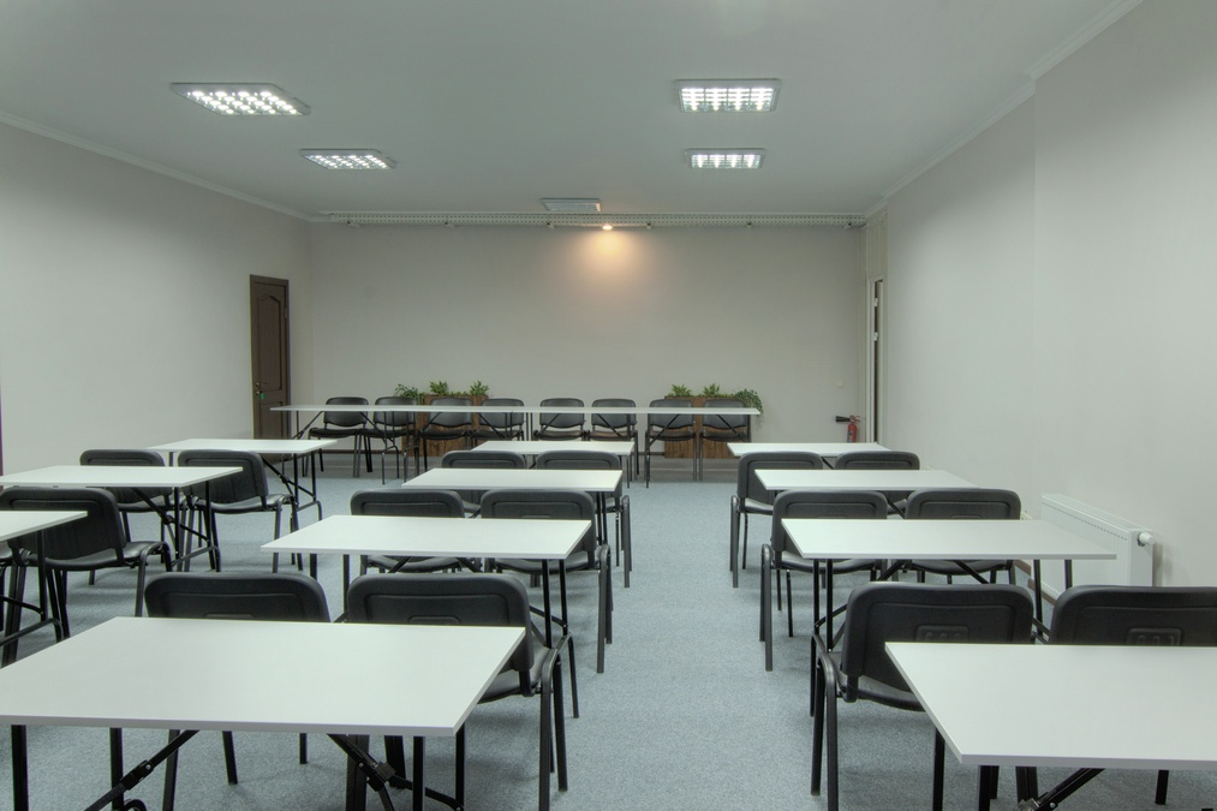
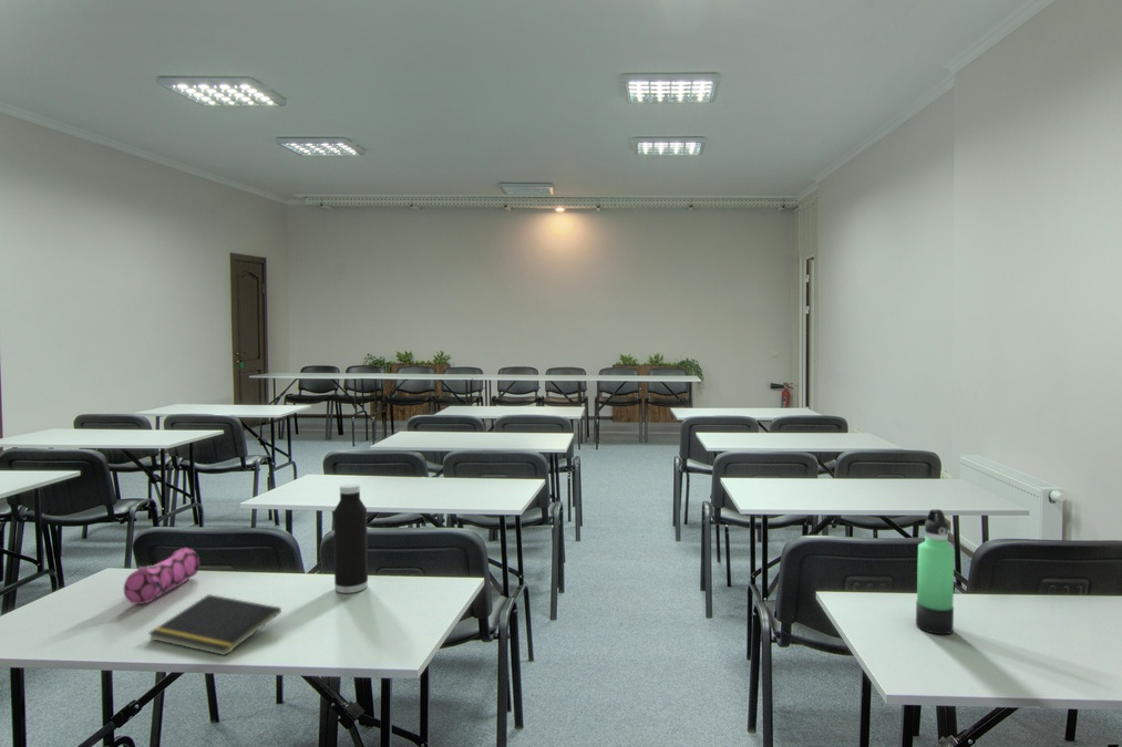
+ notepad (216, 622)
+ pencil case (165, 572)
+ thermos bottle (935, 568)
+ water bottle (350, 536)
